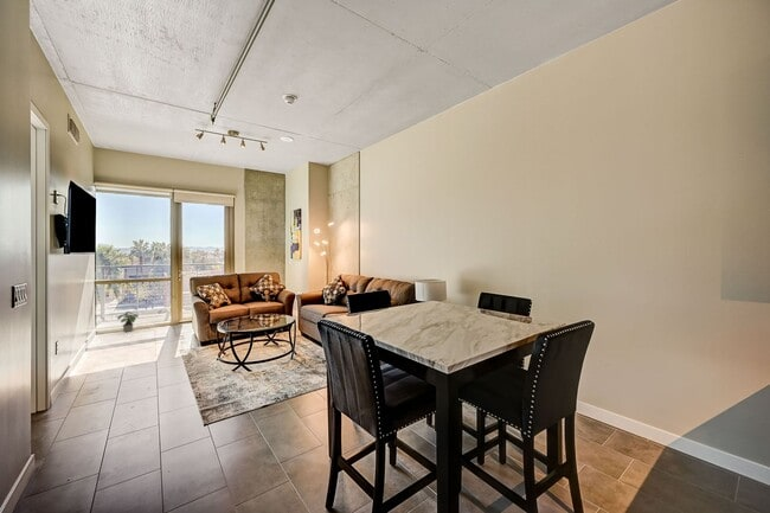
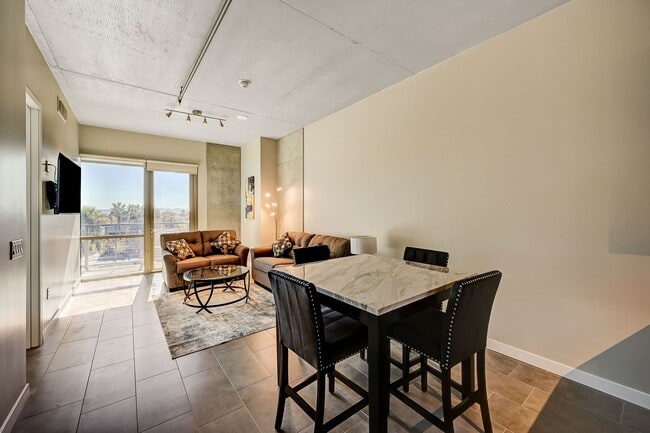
- potted plant (128, 321)
